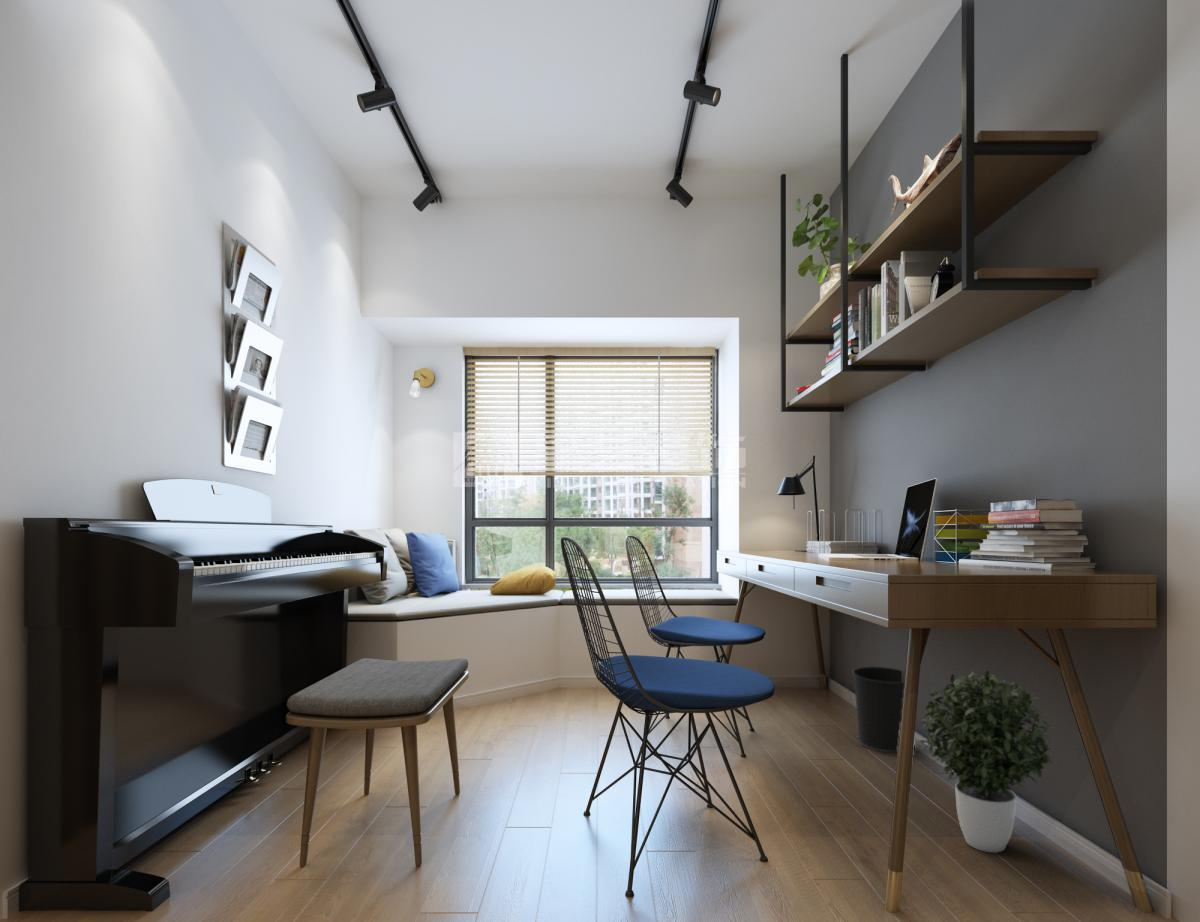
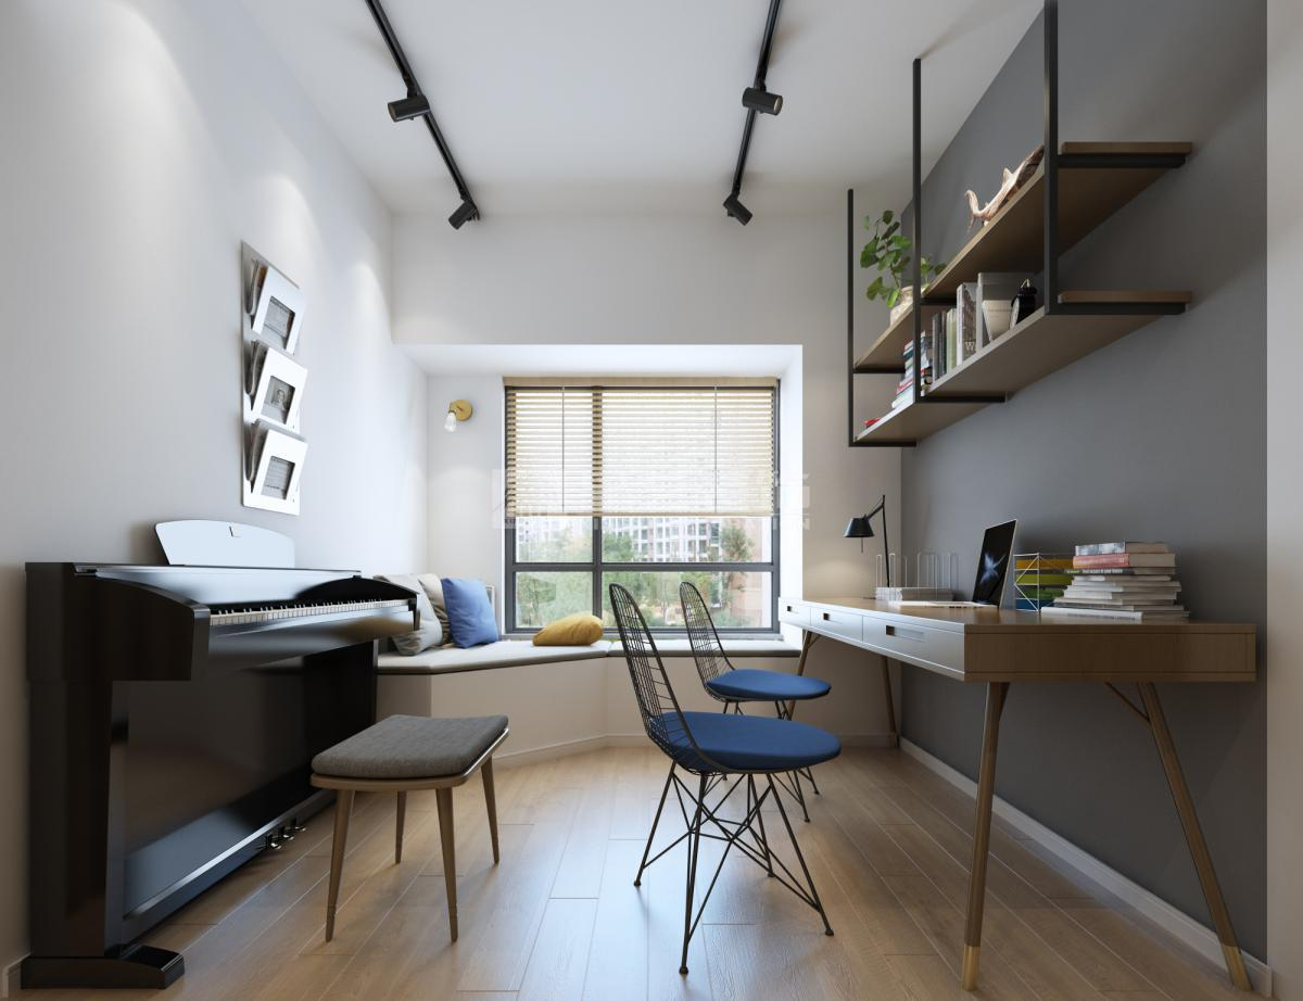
- wastebasket (884, 709)
- potted plant (985, 759)
